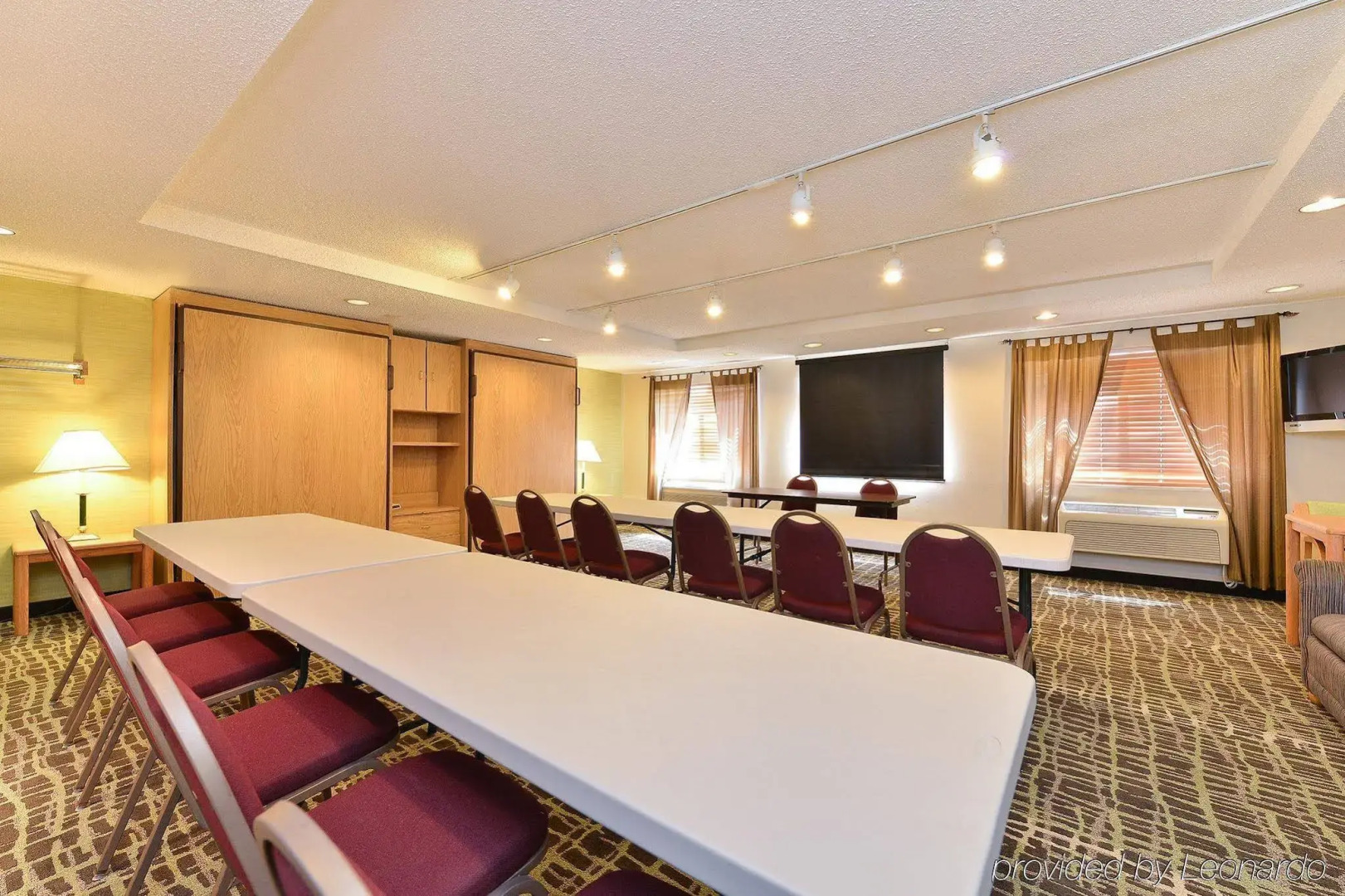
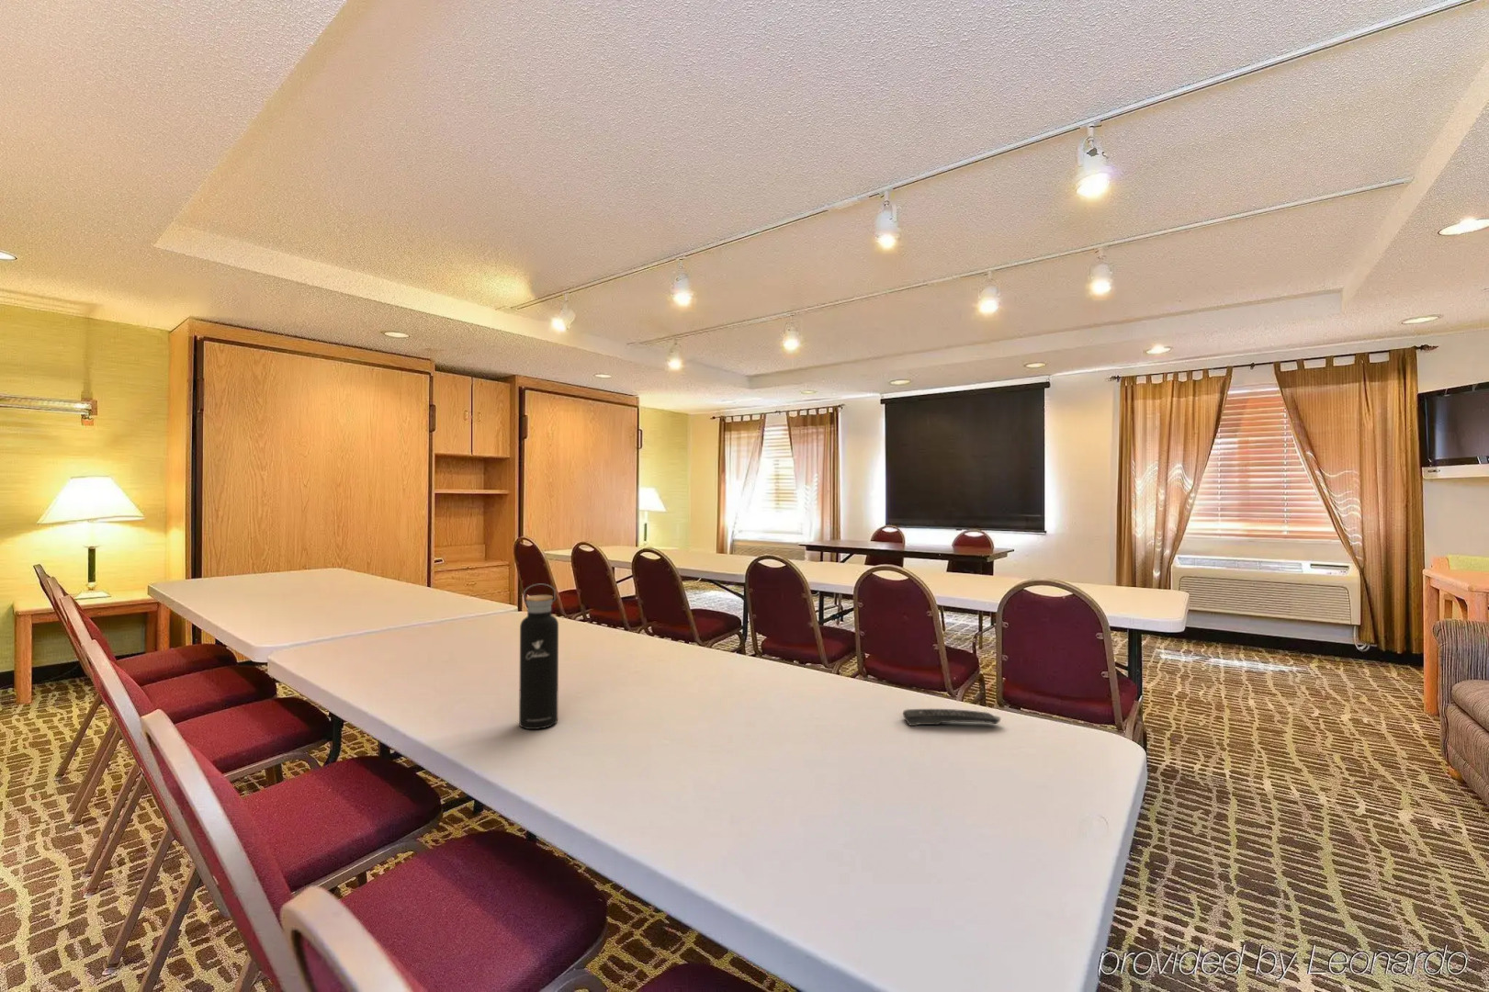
+ remote control (952, 716)
+ water bottle (539, 653)
